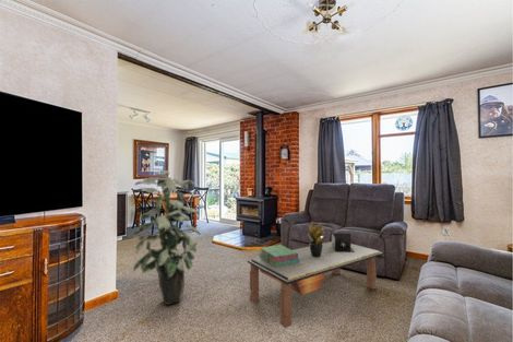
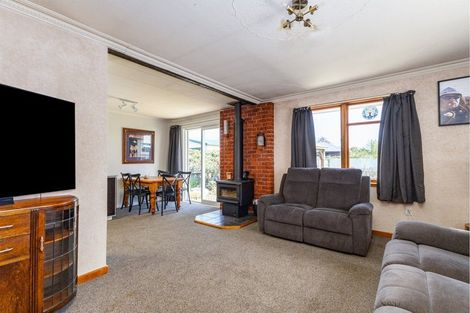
- potted plant (317, 237)
- decorative box (343, 241)
- stack of books (278, 255)
- coffee table (318, 273)
- indoor plant (166, 235)
